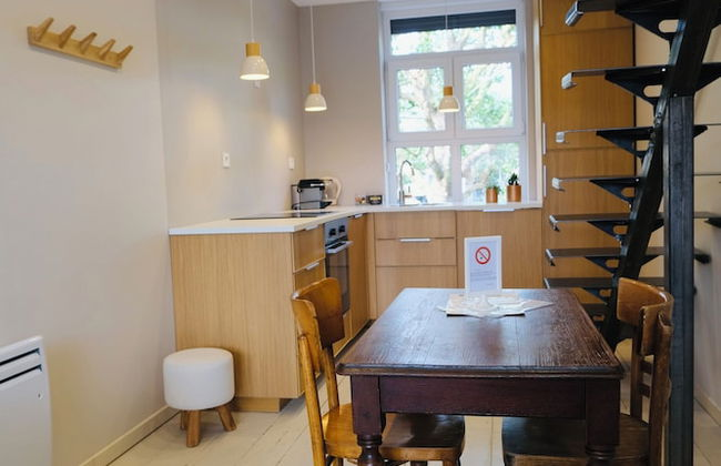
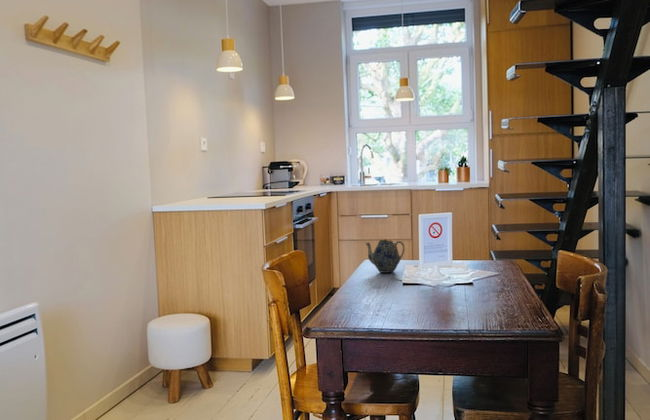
+ teapot (384, 255)
